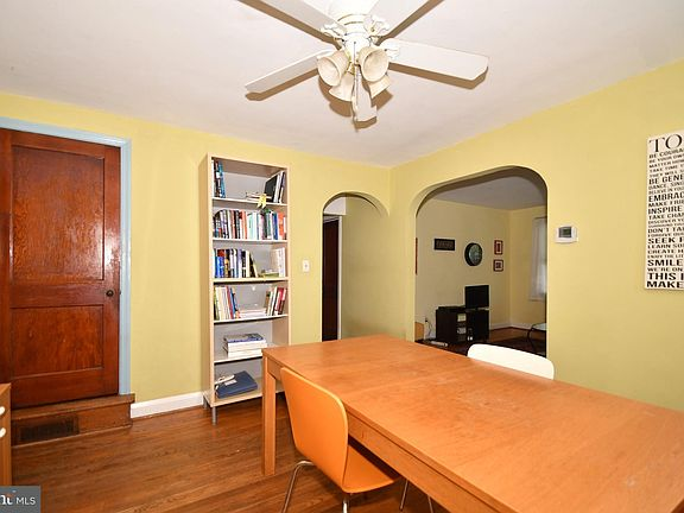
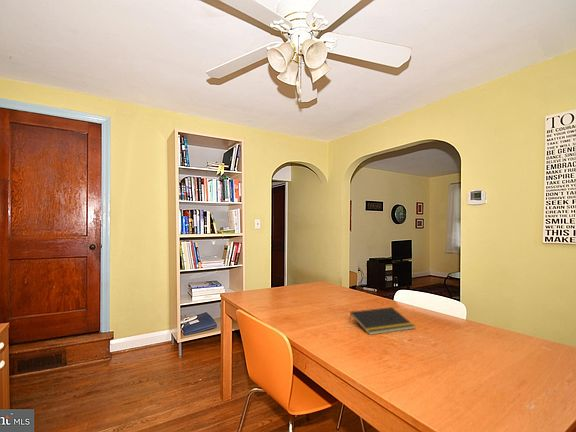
+ notepad (381, 319)
